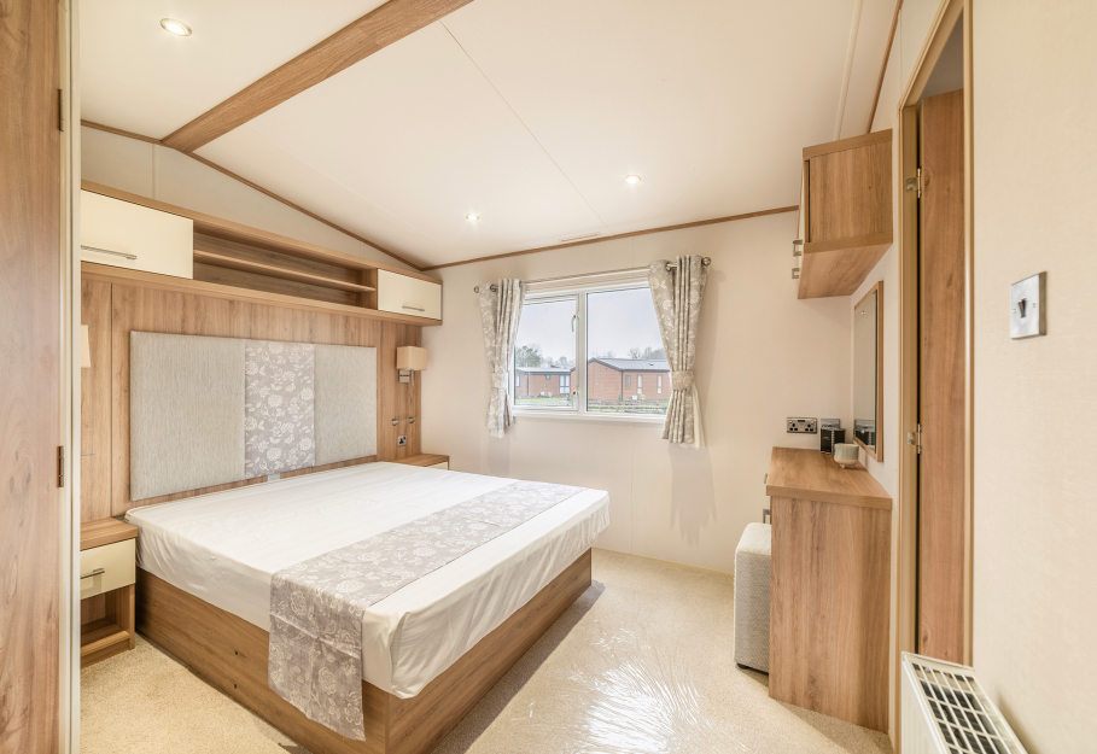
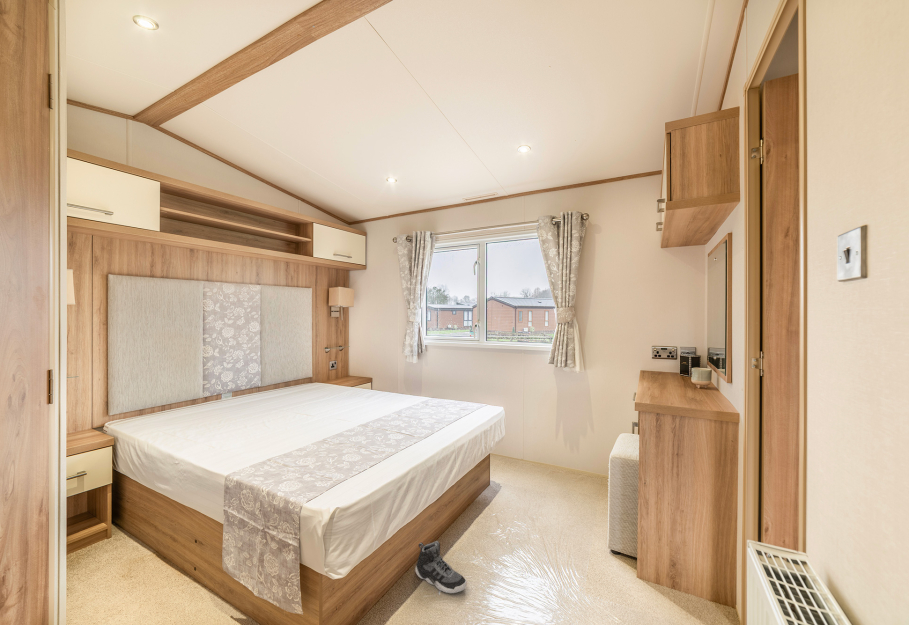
+ sneaker (440, 564)
